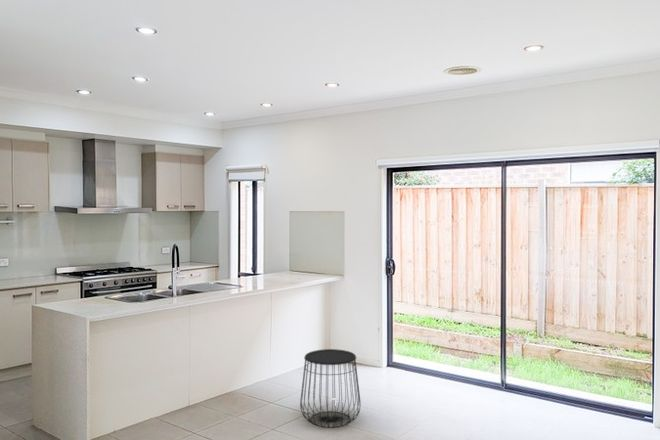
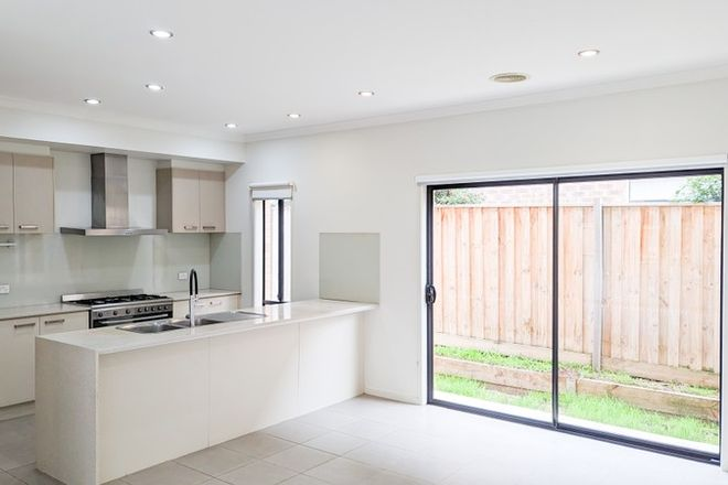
- side table (327, 387)
